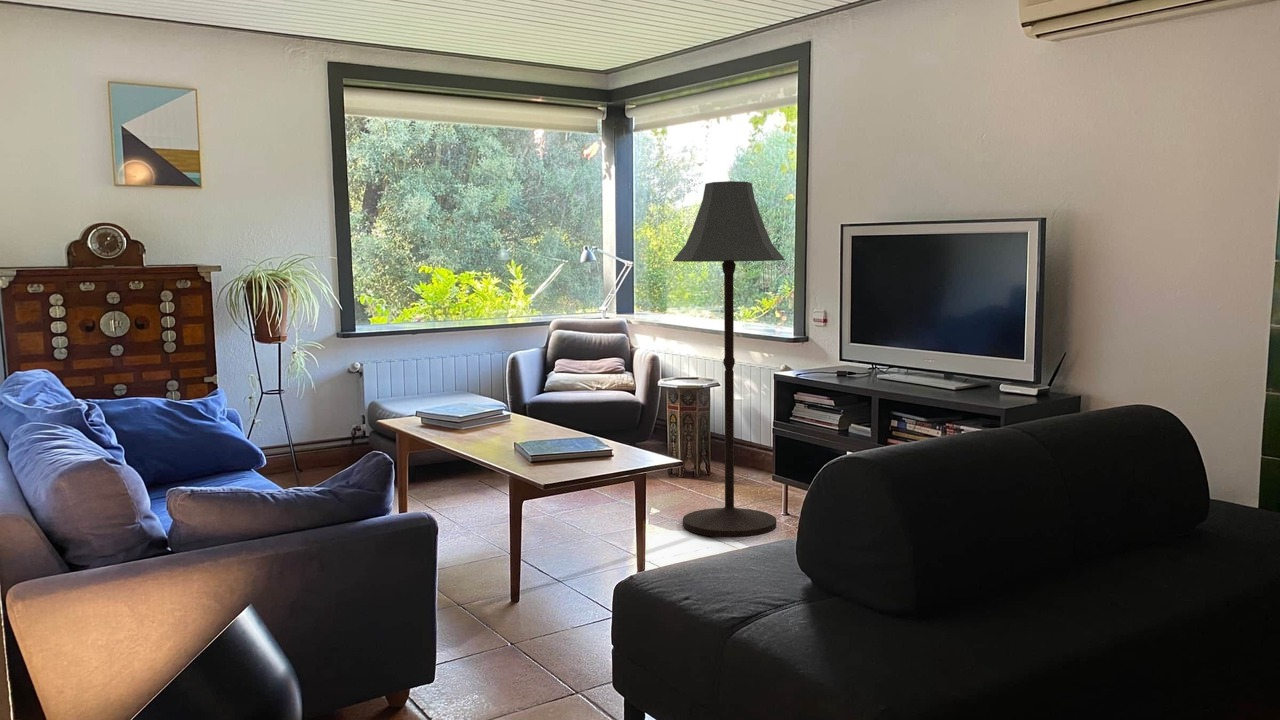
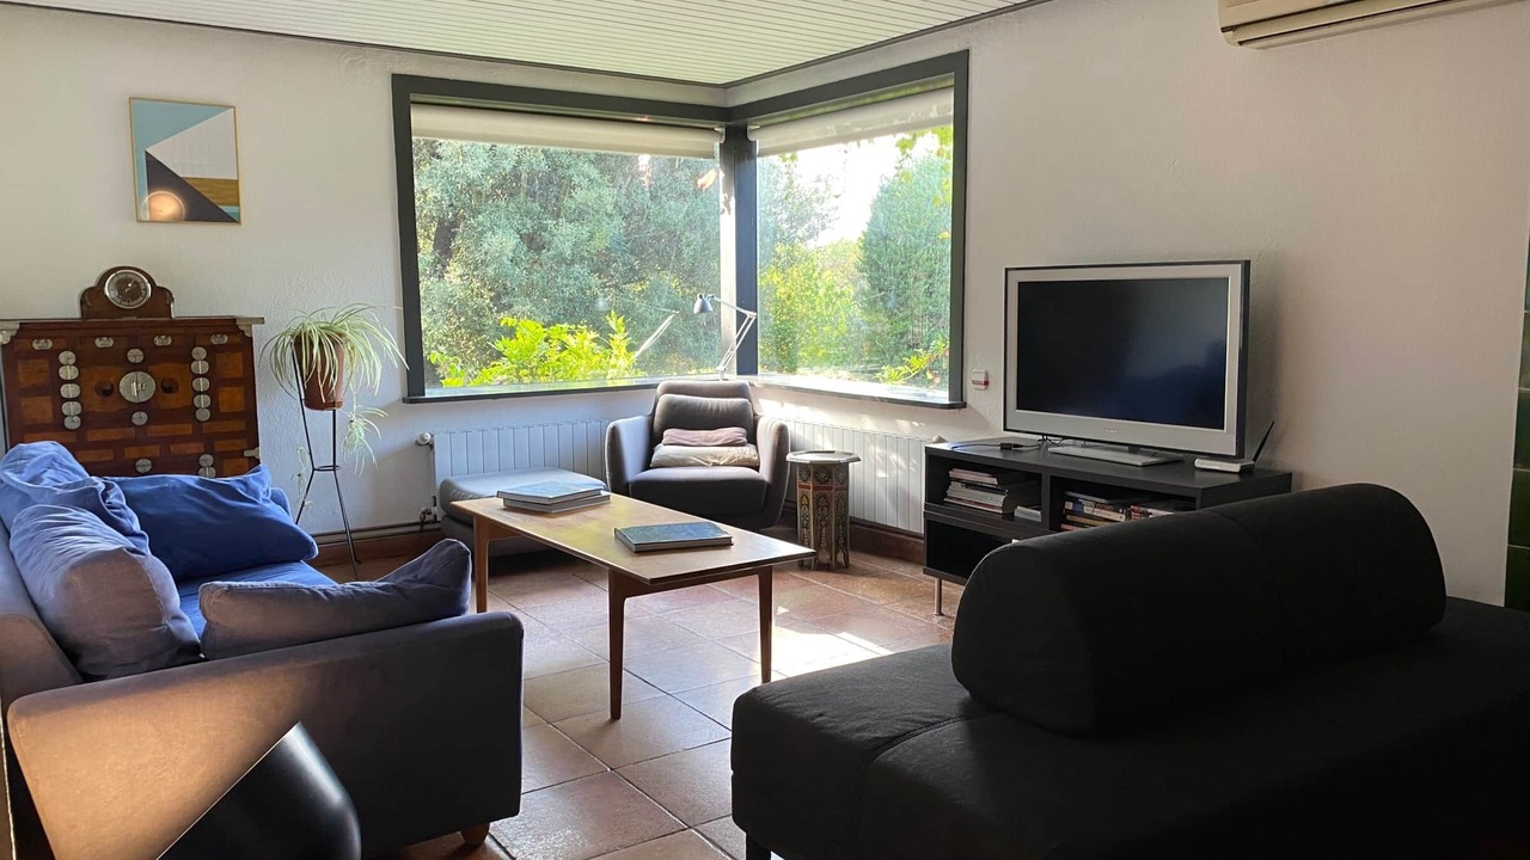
- floor lamp (729, 356)
